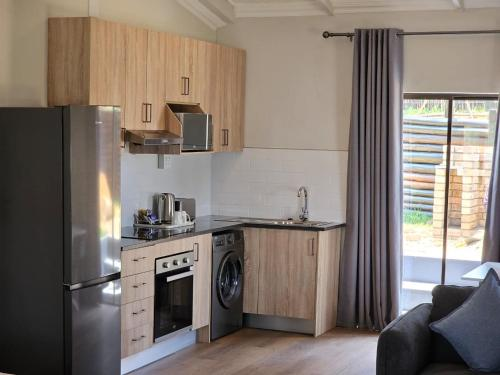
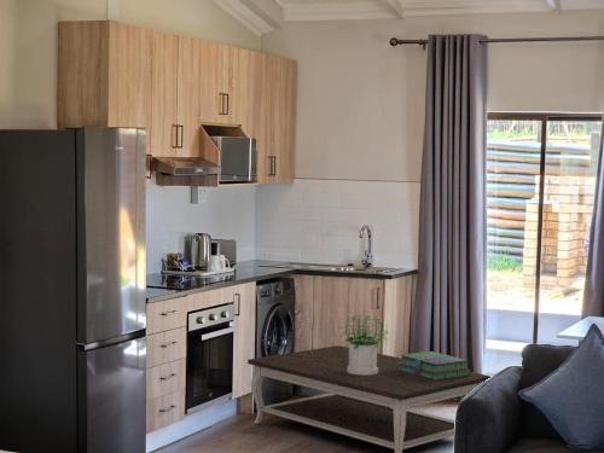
+ potted plant (362, 342)
+ stack of books (434, 364)
+ coffee table (365, 400)
